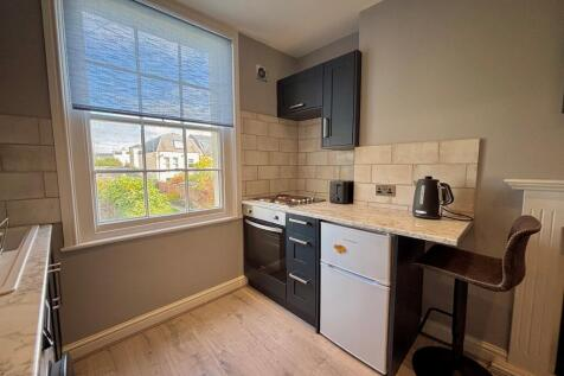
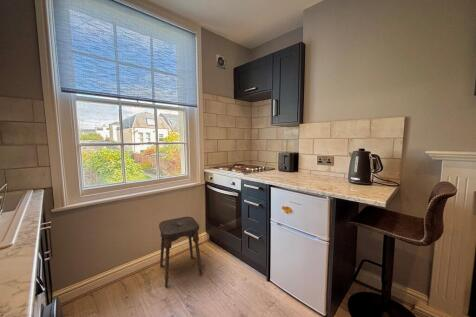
+ stool (175, 240)
